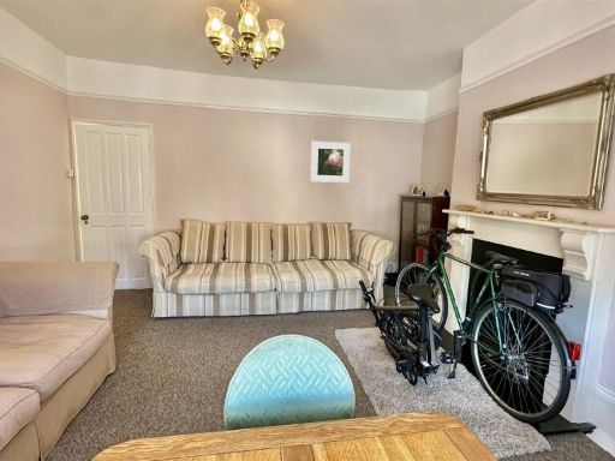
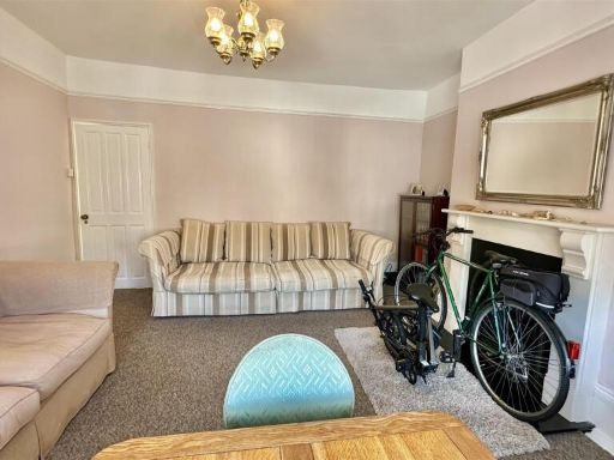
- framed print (330, 162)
